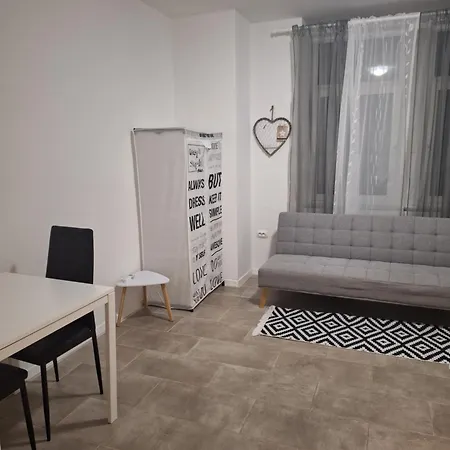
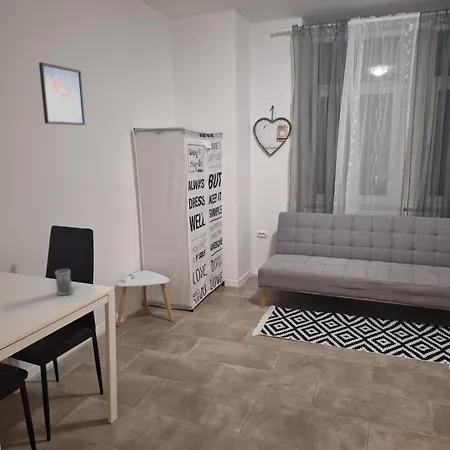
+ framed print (63, 95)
+ mug (64, 283)
